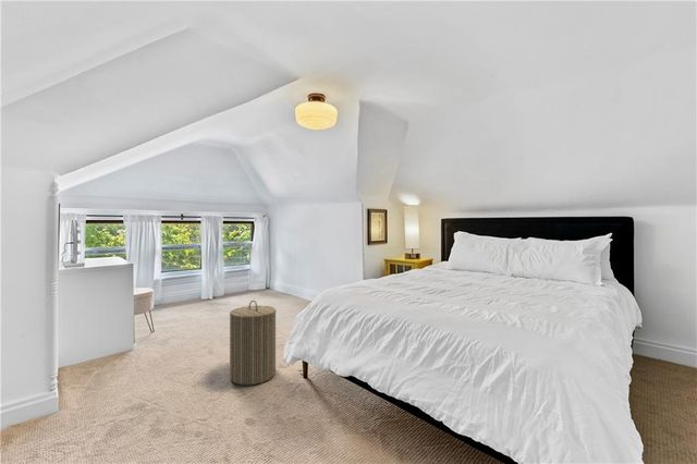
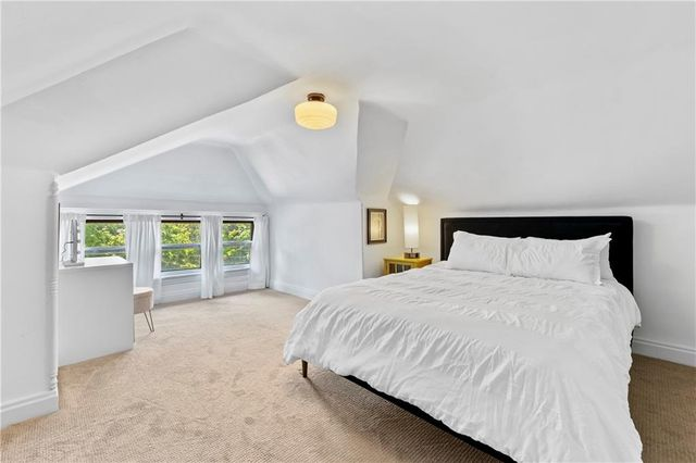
- laundry hamper (253, 337)
